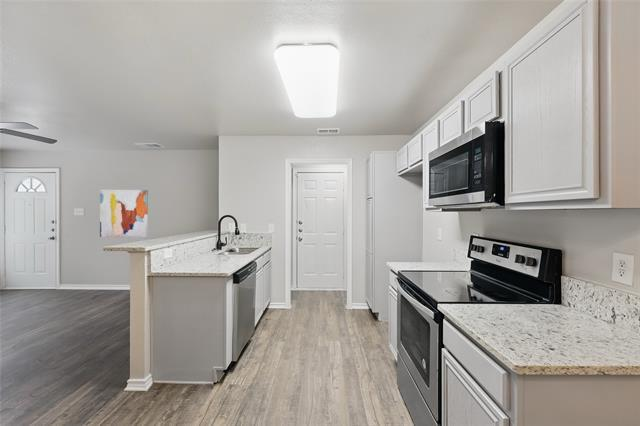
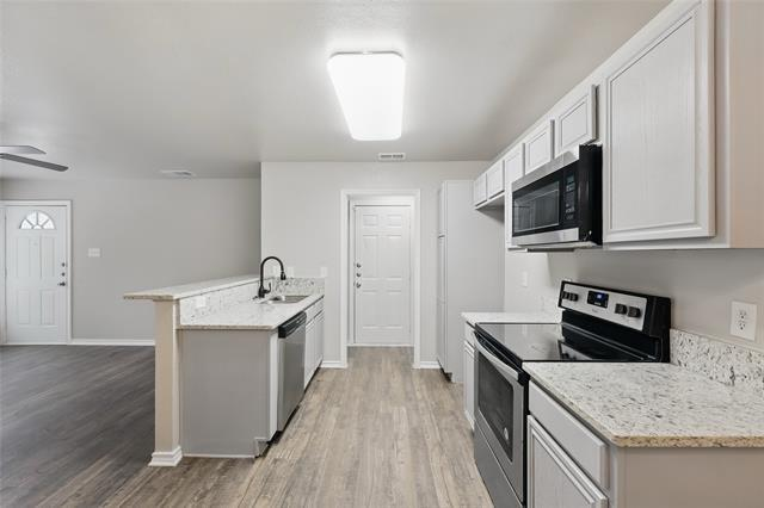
- wall art (123, 213)
